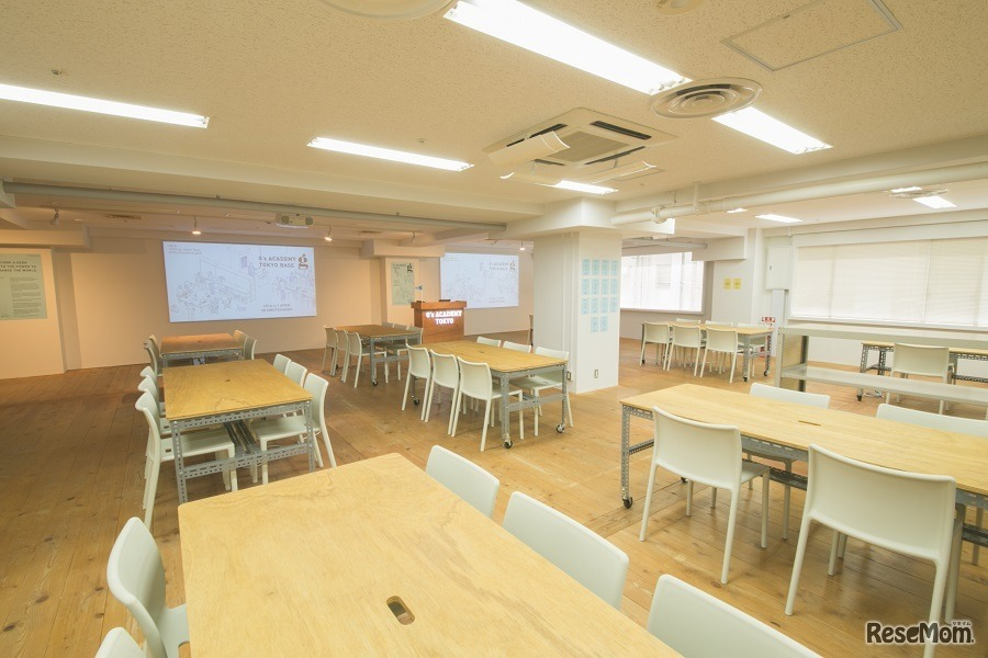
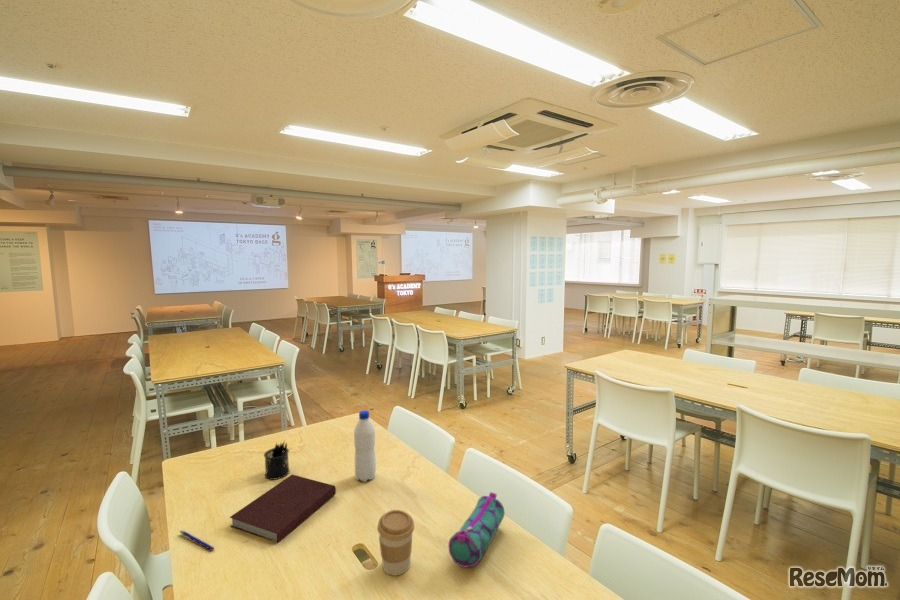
+ coffee cup (396, 541)
+ notebook (286, 504)
+ pen holder (276, 457)
+ water bottle (364, 444)
+ pen (196, 539)
+ pencil case (478, 528)
